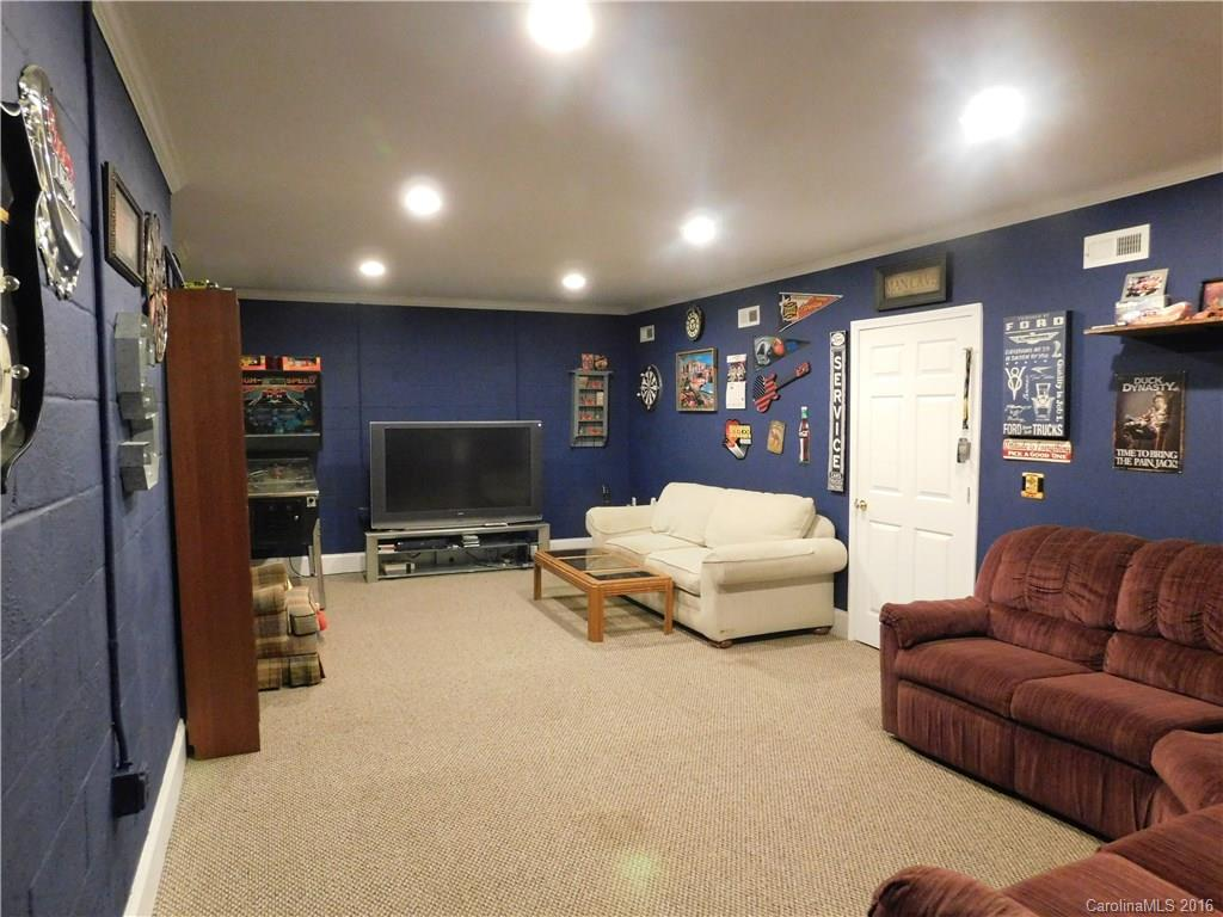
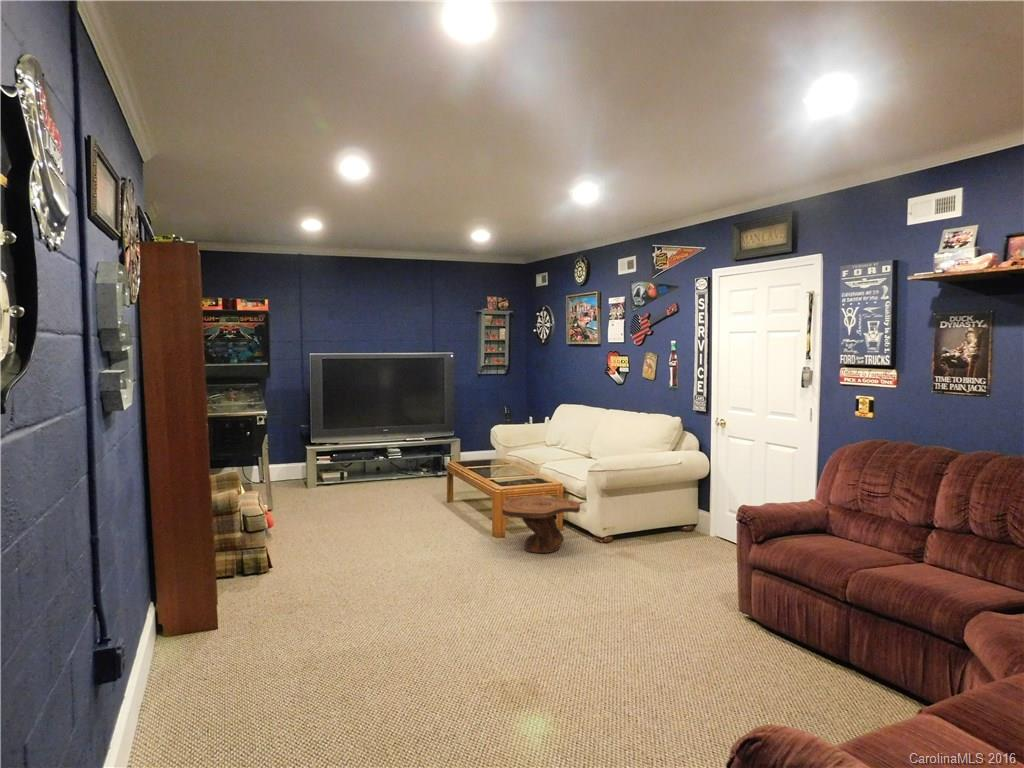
+ side table (544, 524)
